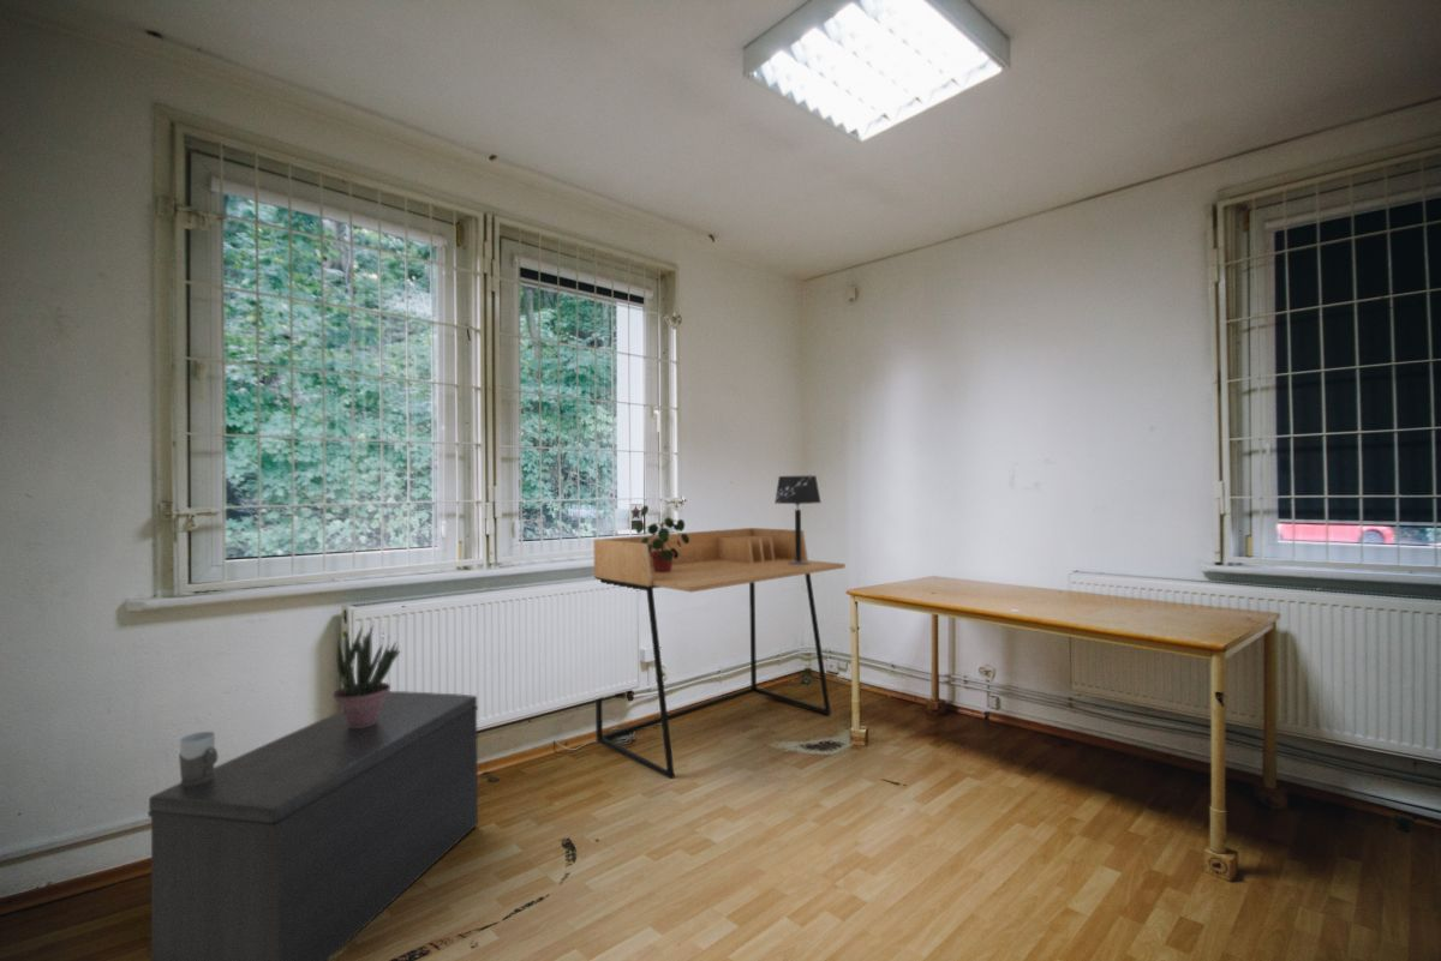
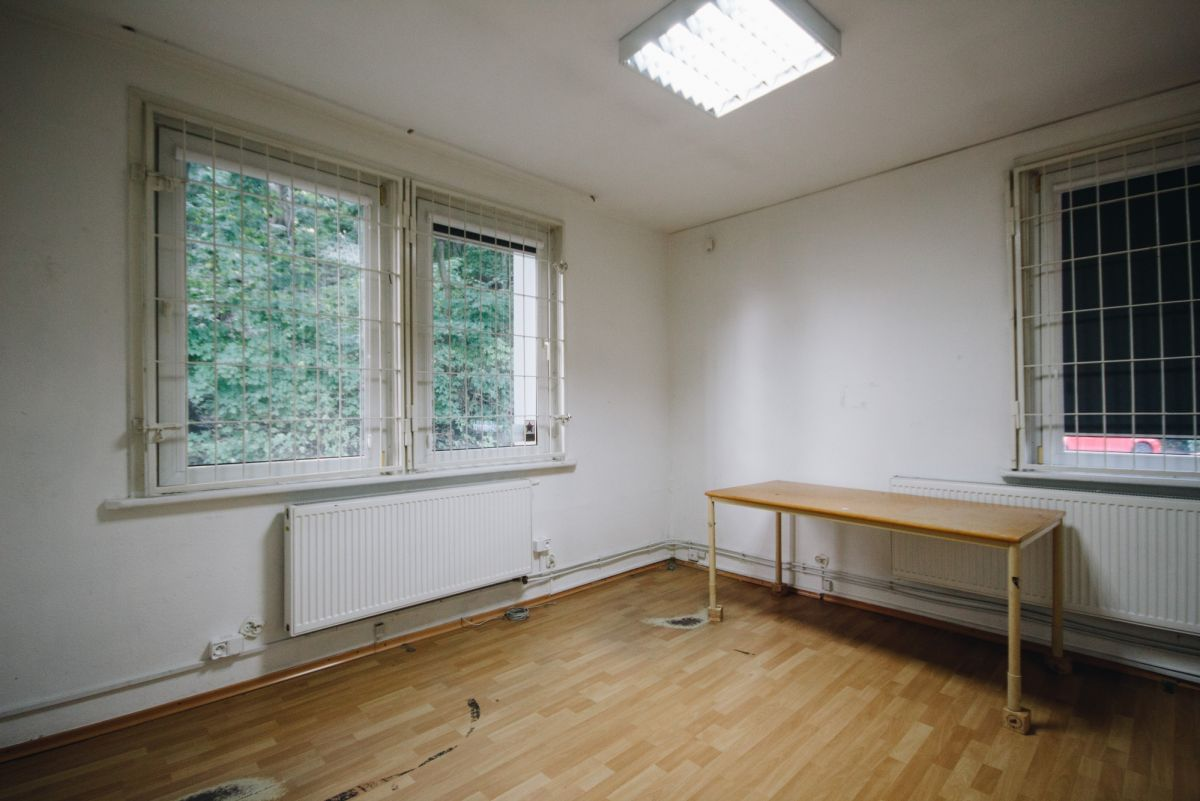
- potted plant (657, 537)
- mug (202, 757)
- bench (345, 811)
- desk (751, 632)
- potted plant (367, 672)
- table lamp (797, 519)
